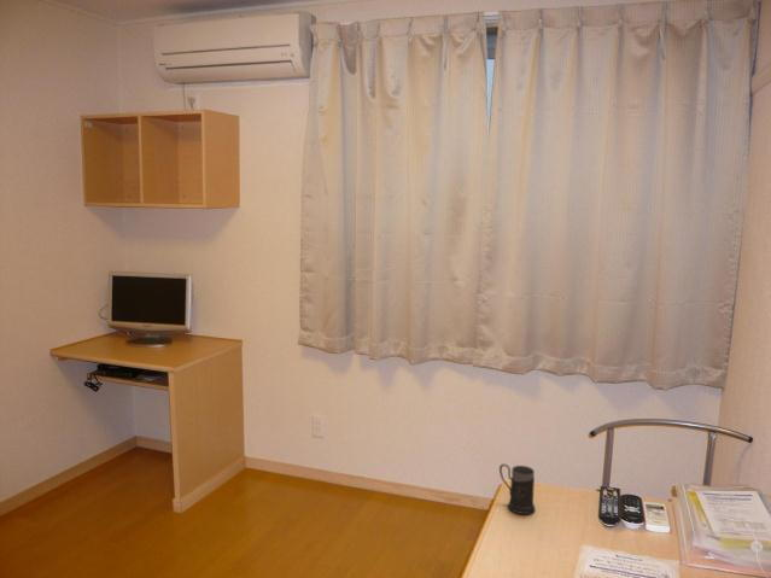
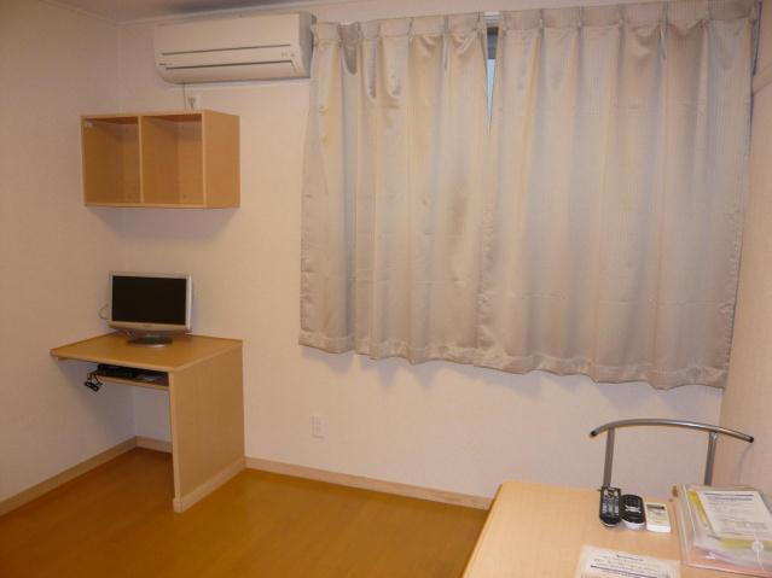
- mug (516, 486)
